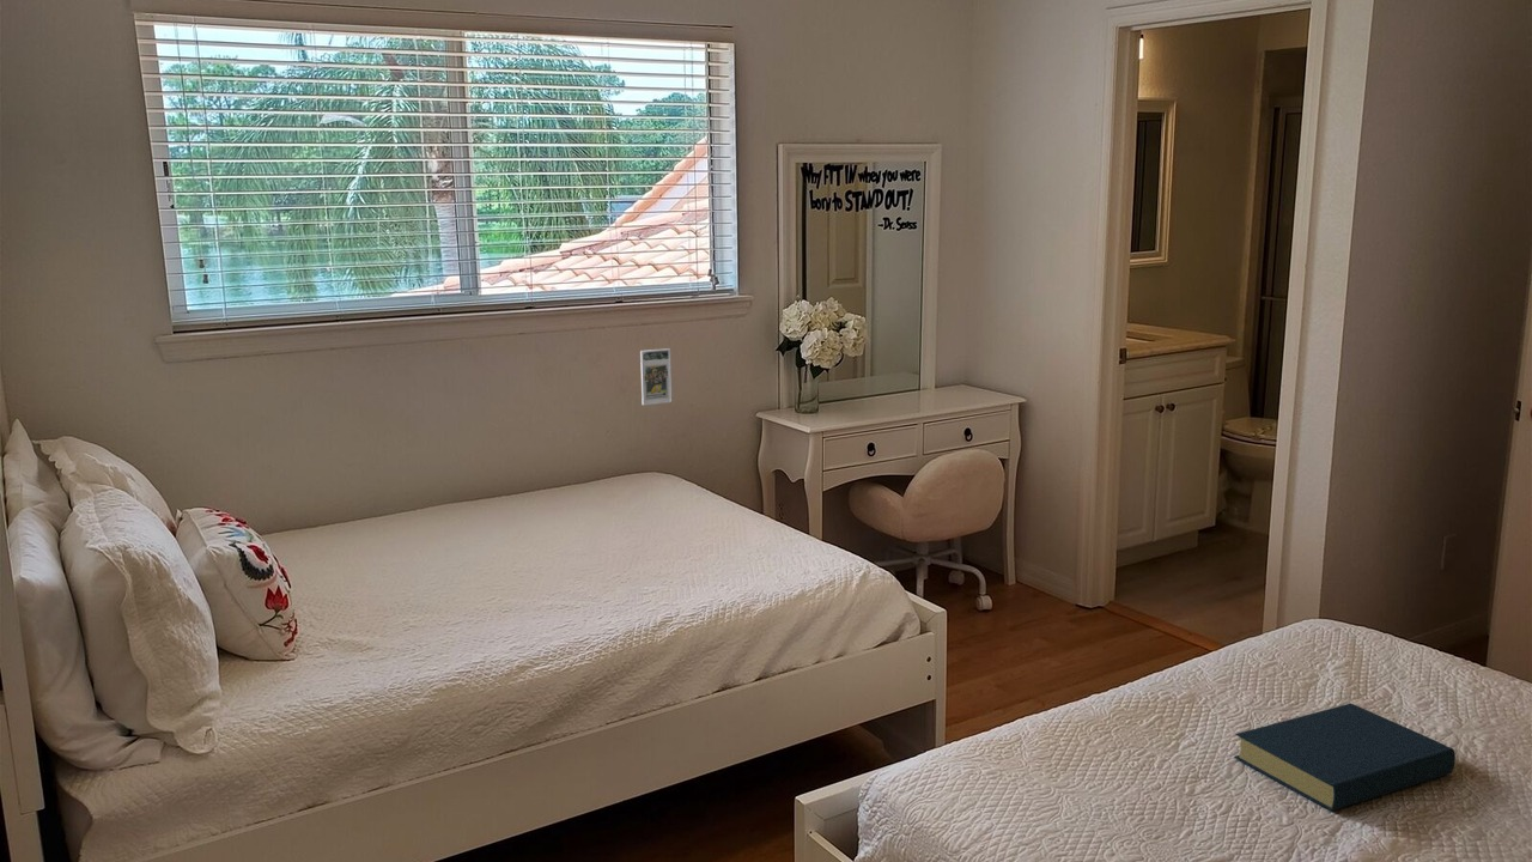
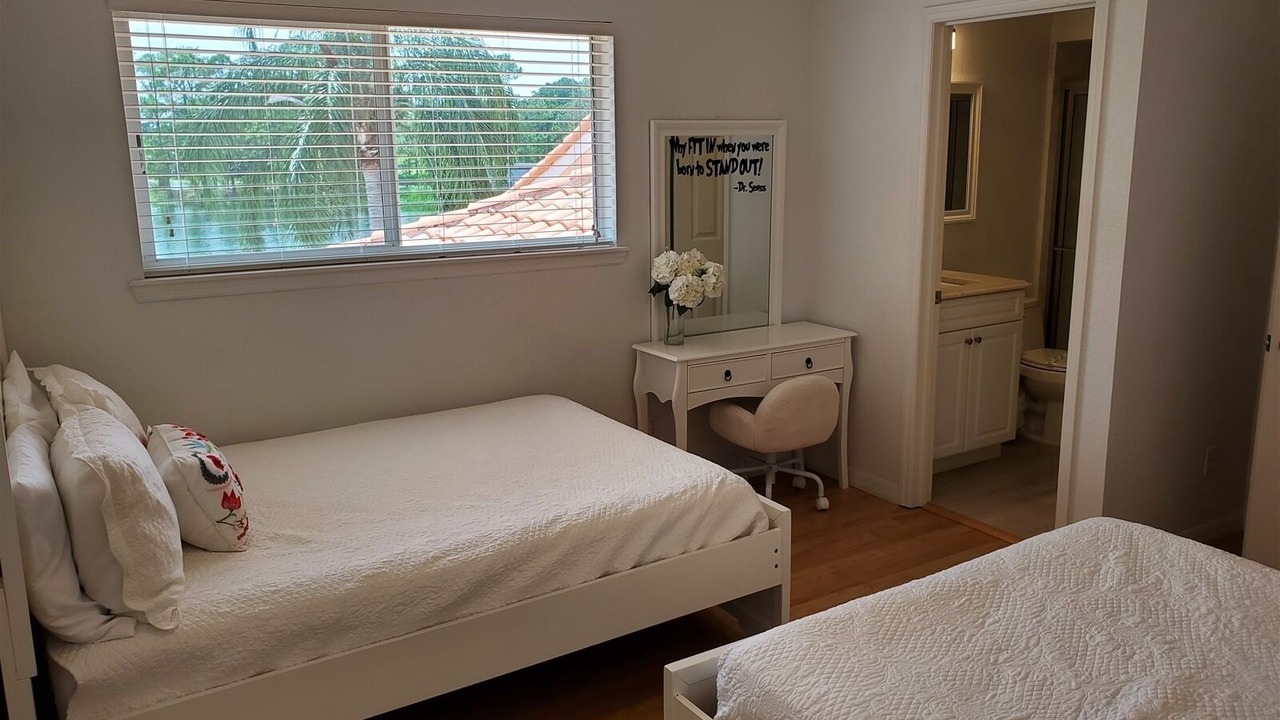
- trading card (656, 376)
- hardback book (1343, 753)
